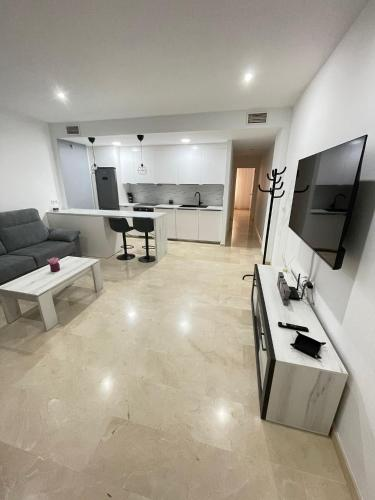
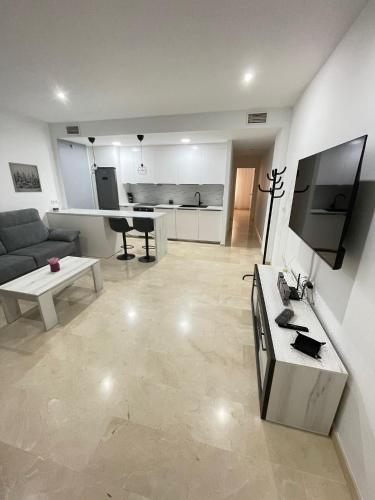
+ wall art (26, 178)
+ remote control (284, 316)
